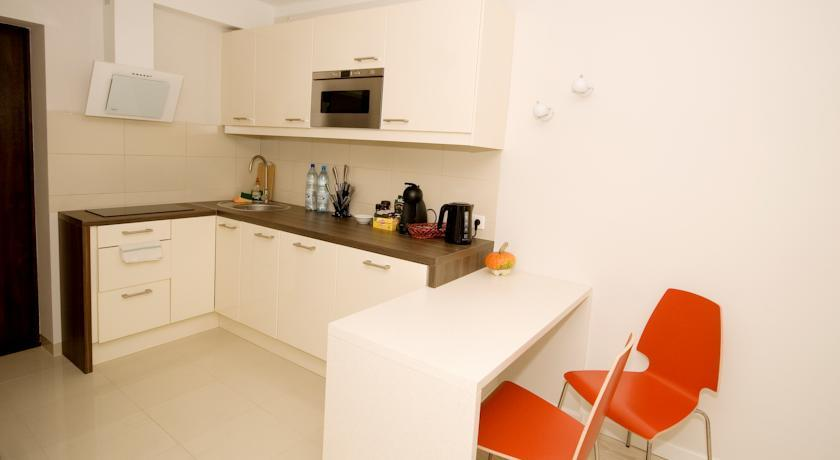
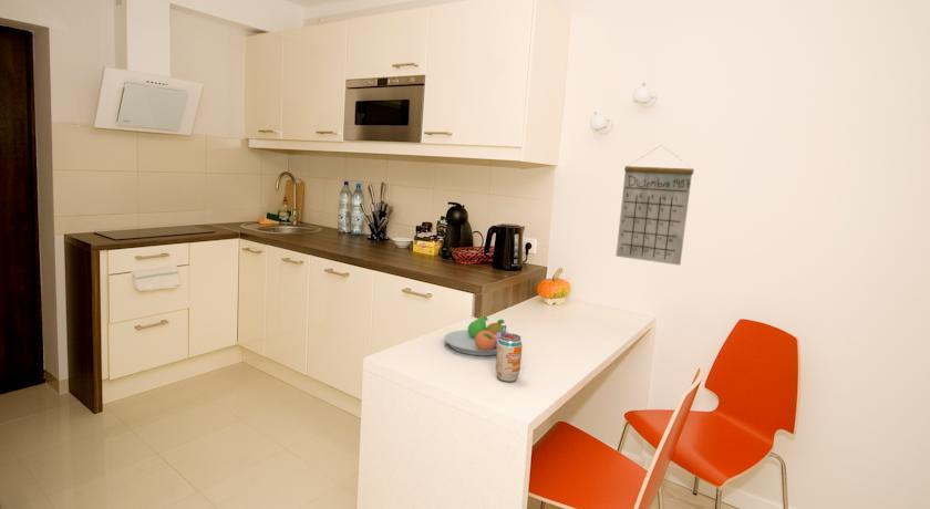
+ beverage can (508, 353)
+ fruit bowl (479, 332)
+ calendar (653, 204)
